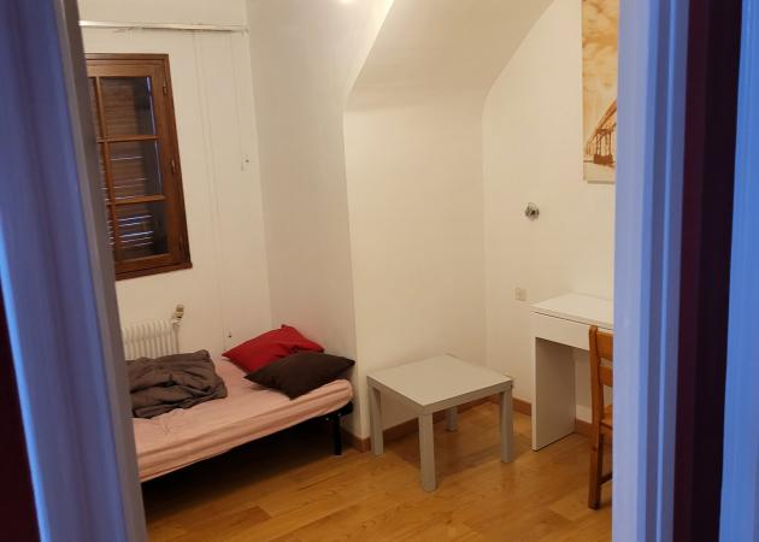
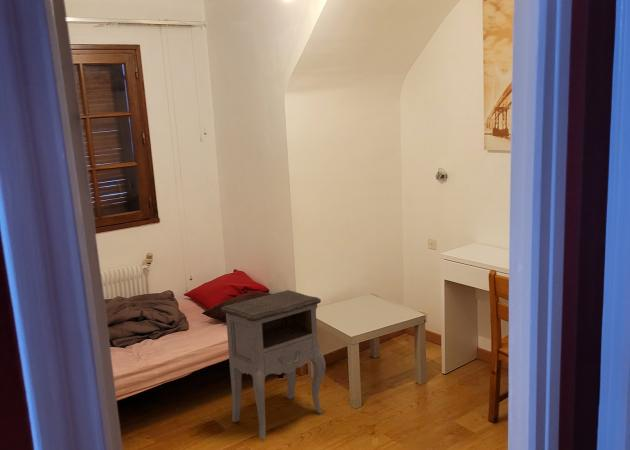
+ nightstand (275, 360)
